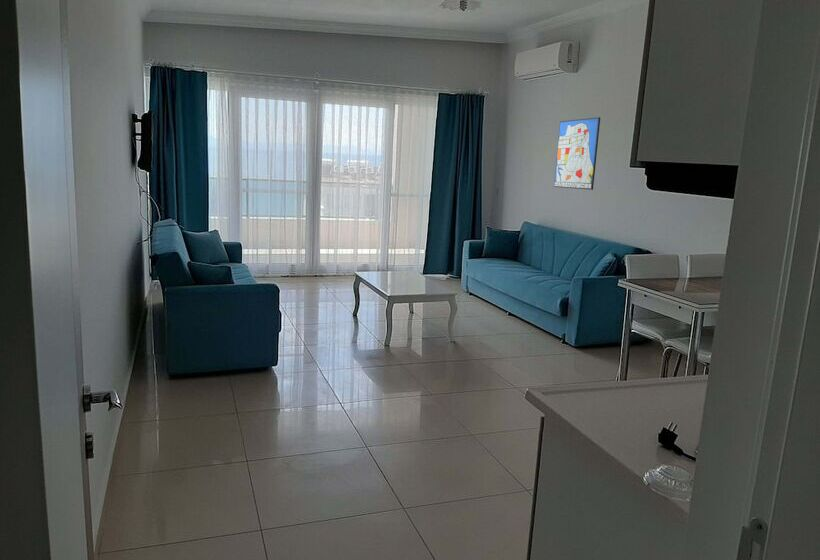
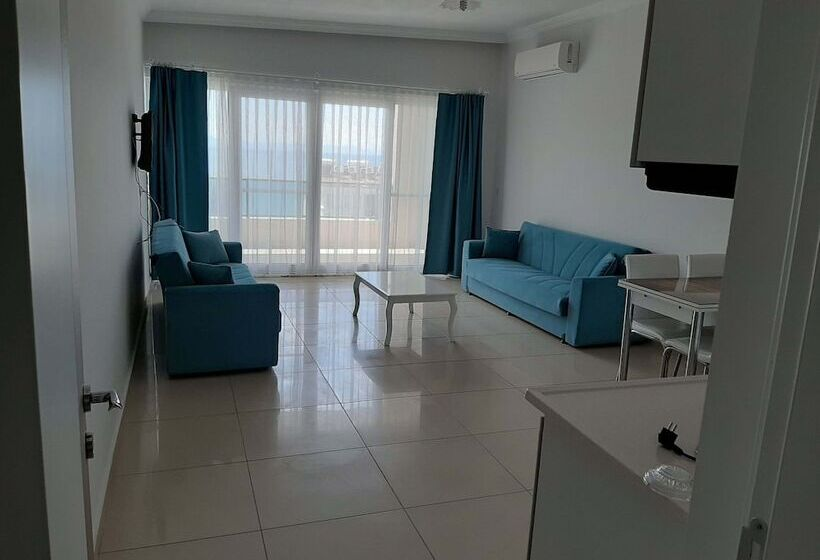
- wall art (575, 154)
